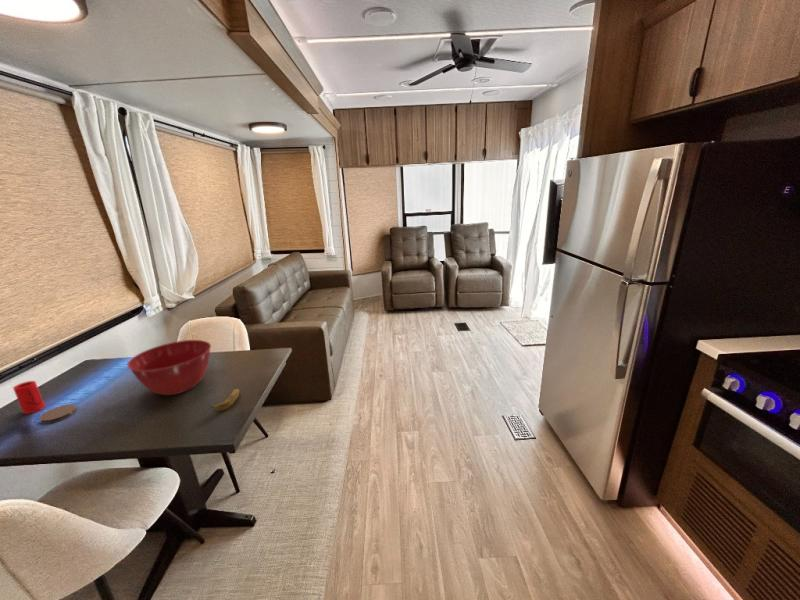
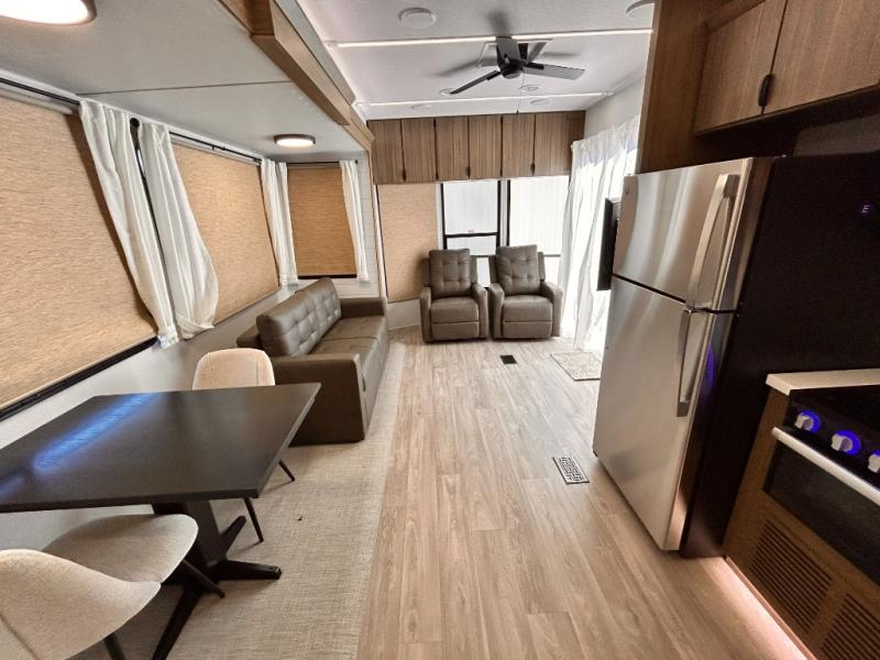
- mixing bowl (175, 369)
- coaster (58, 413)
- cup (29, 397)
- banana (227, 398)
